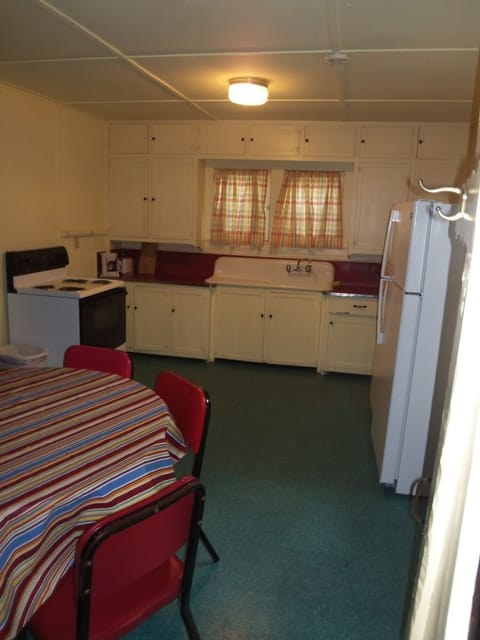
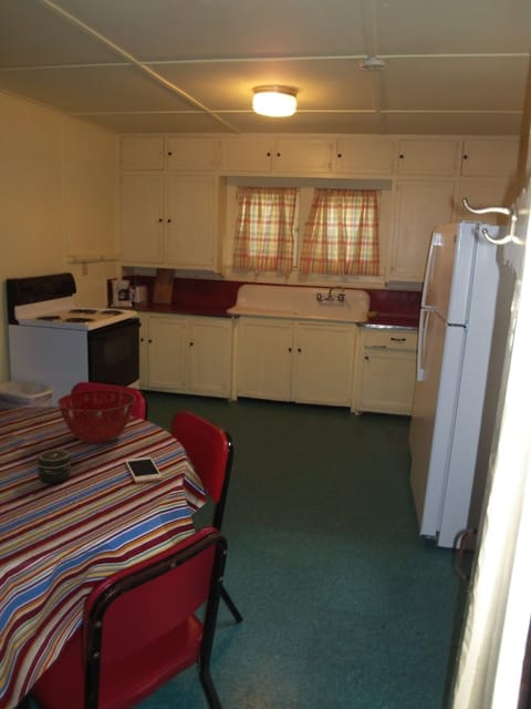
+ cell phone (143, 469)
+ jar (54, 466)
+ mixing bowl (97, 418)
